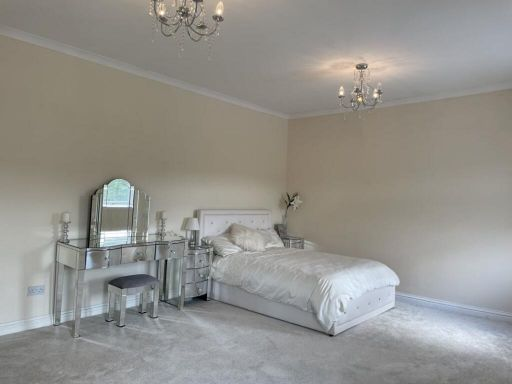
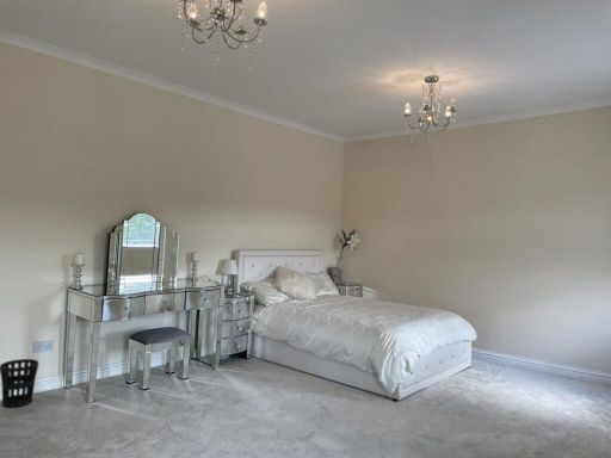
+ wastebasket (18, 383)
